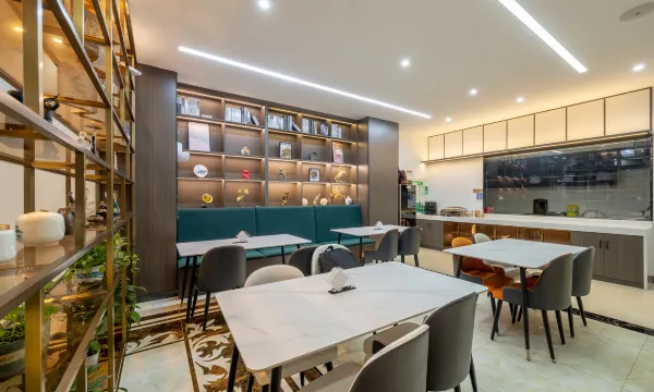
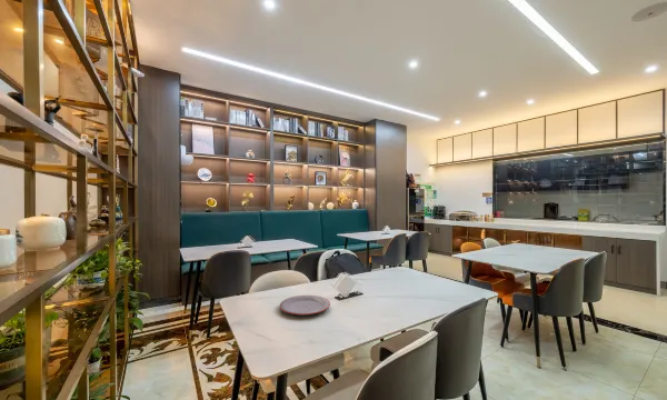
+ plate (305, 306)
